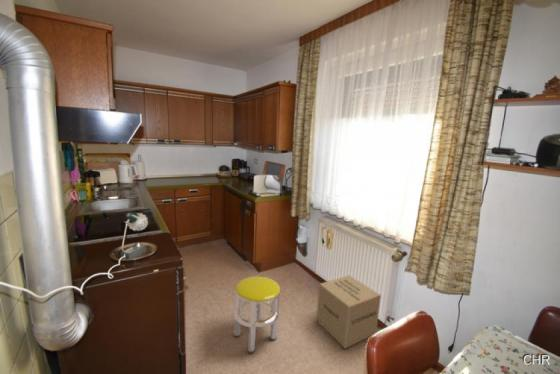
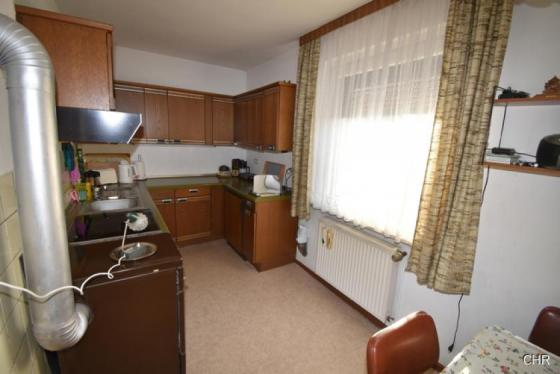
- cardboard box (347, 308)
- stool (256, 310)
